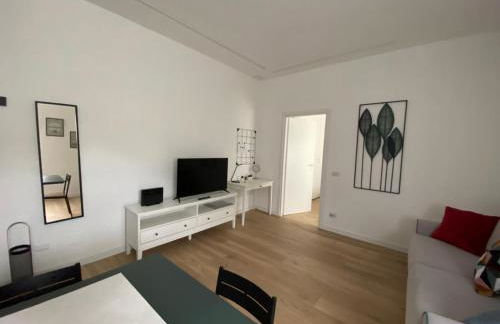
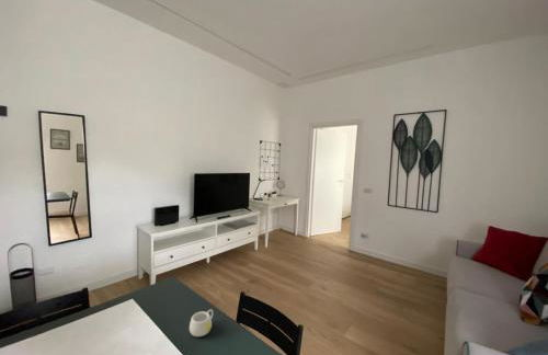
+ mug (203, 321)
